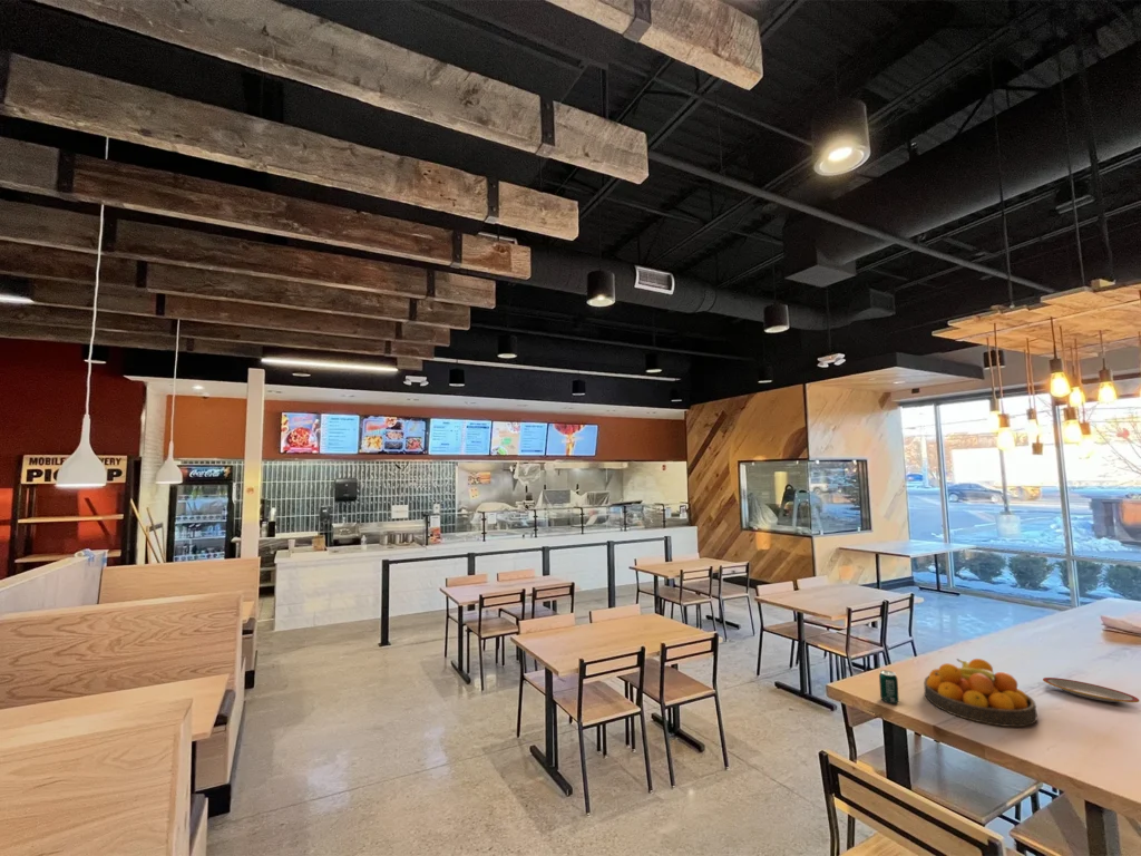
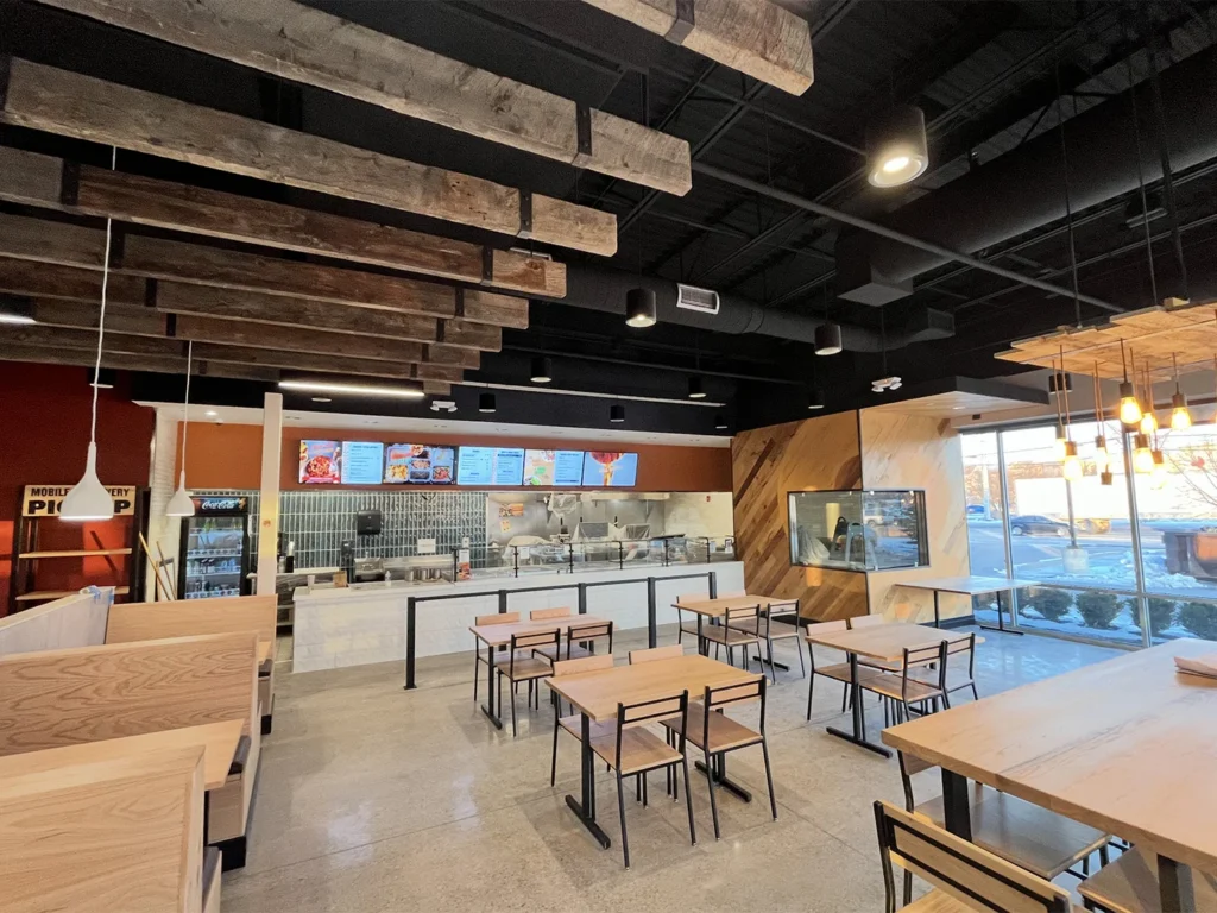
- fruit bowl (976, 684)
- plate (1089, 691)
- beverage can (888, 687)
